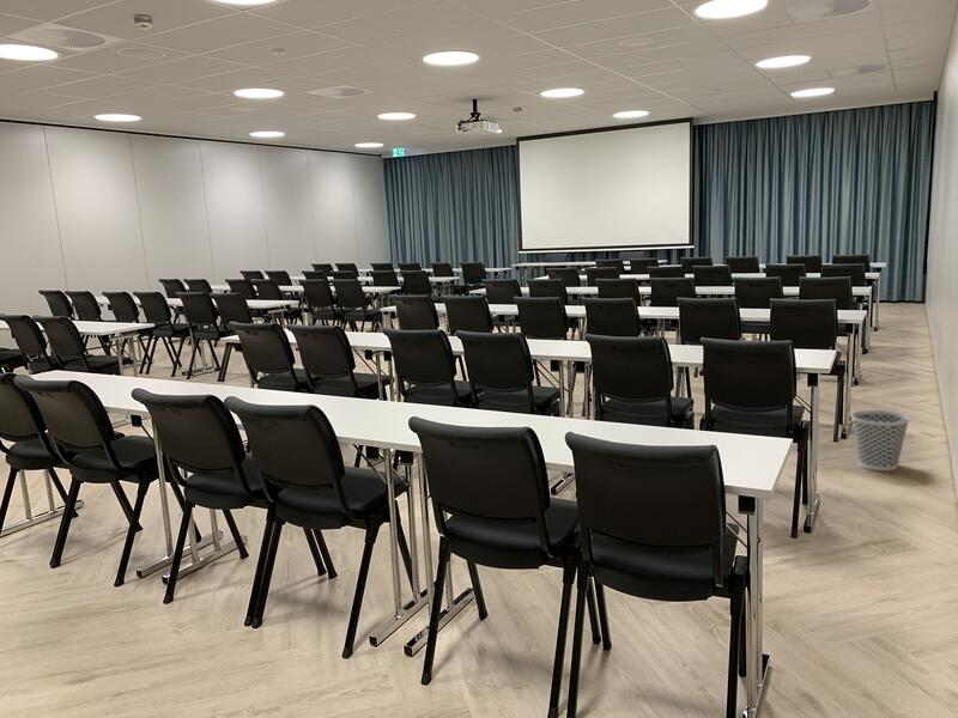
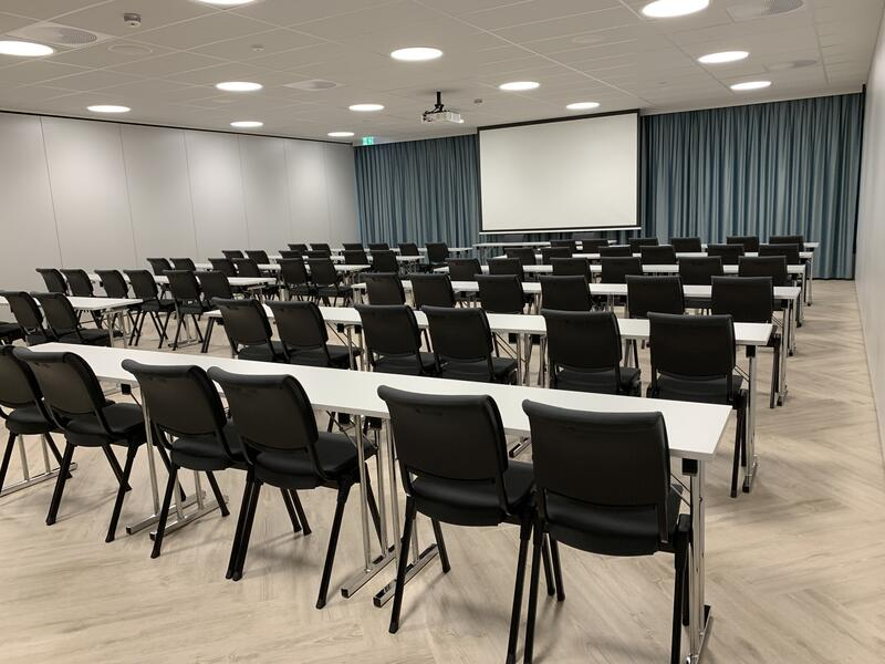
- wastebasket (879, 440)
